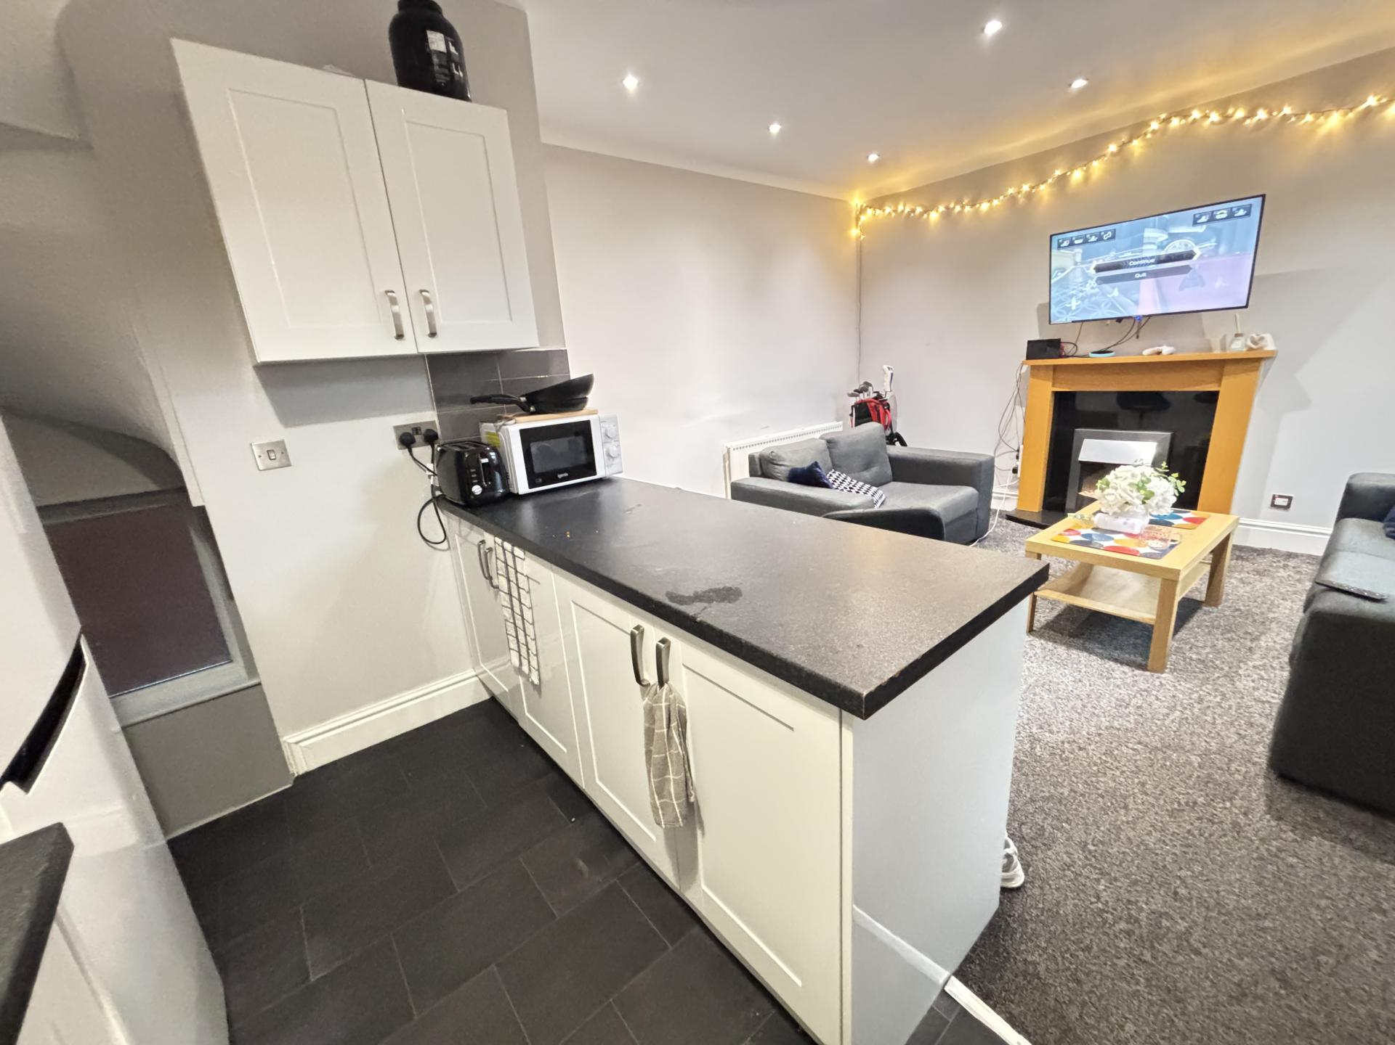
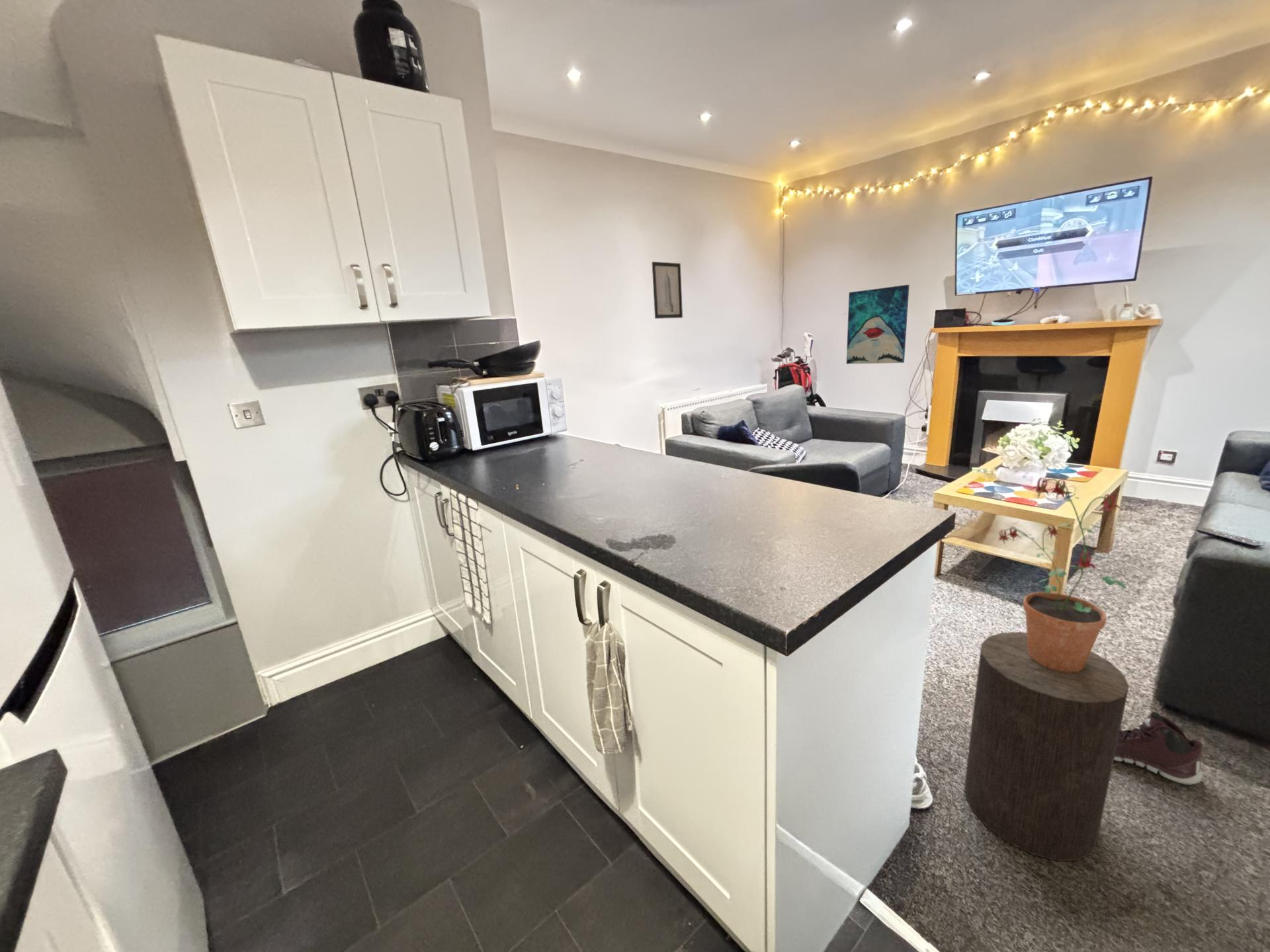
+ stool (1037, 739)
+ wall art (667, 290)
+ potted plant (1062, 576)
+ sneaker (1130, 732)
+ wall art (876, 327)
